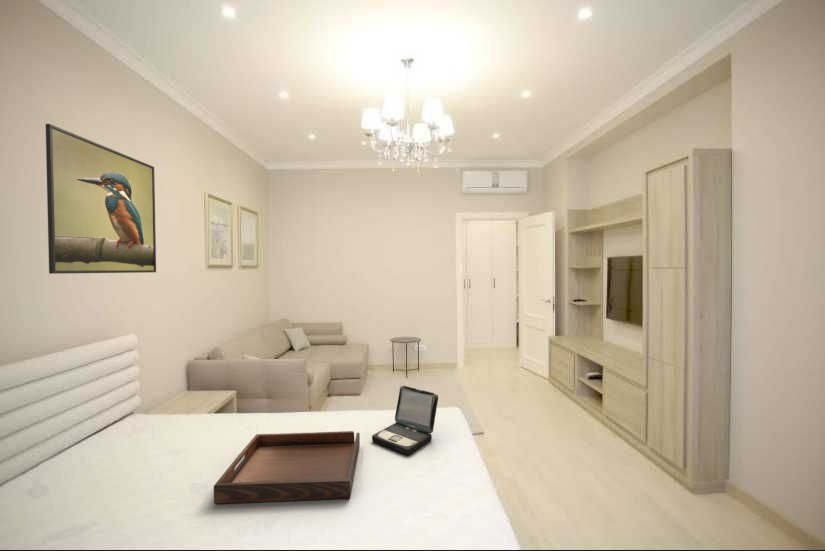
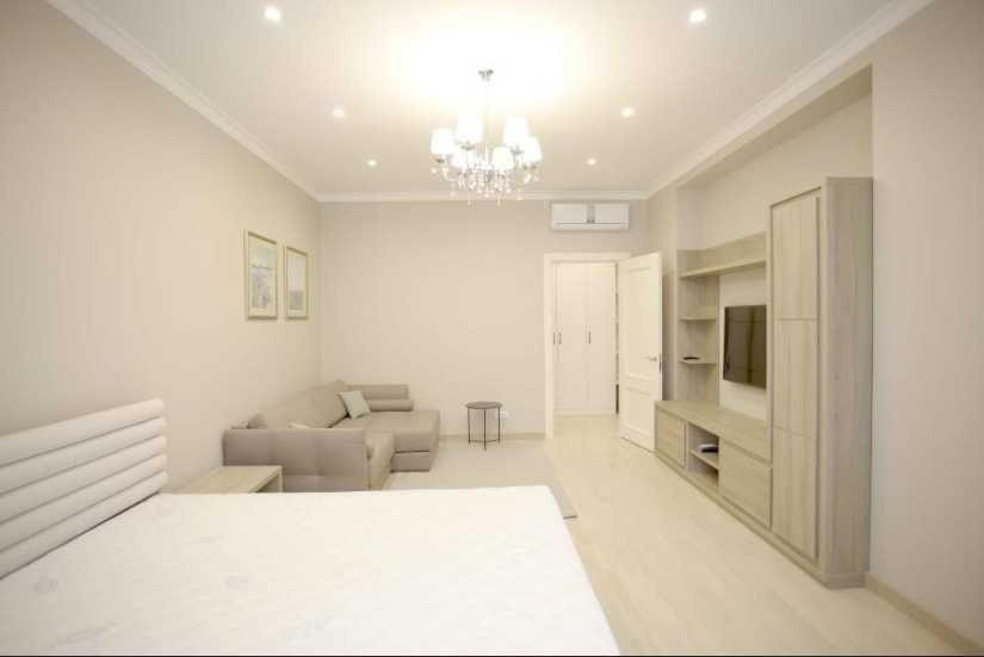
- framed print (110, 211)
- laptop (405, 416)
- serving tray (297, 462)
